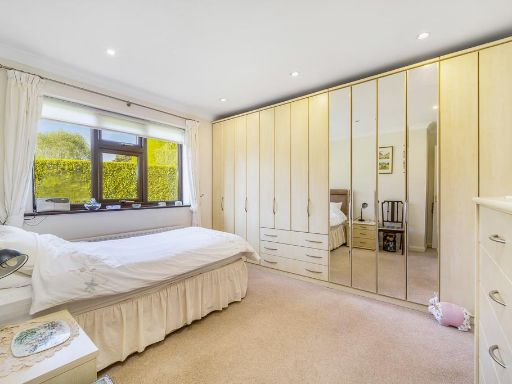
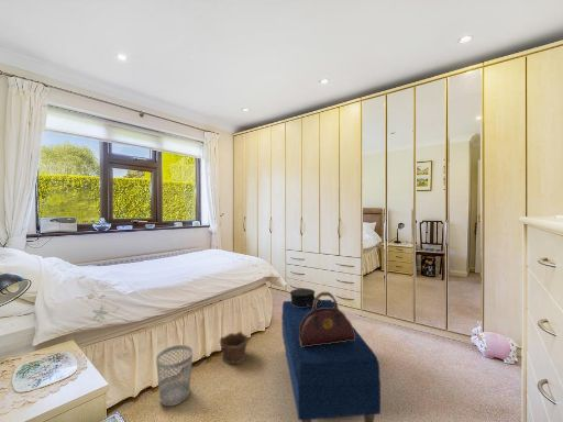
+ hat (305, 297)
+ bench (319, 353)
+ clay pot (233, 343)
+ wastebasket (175, 375)
+ handbag (325, 316)
